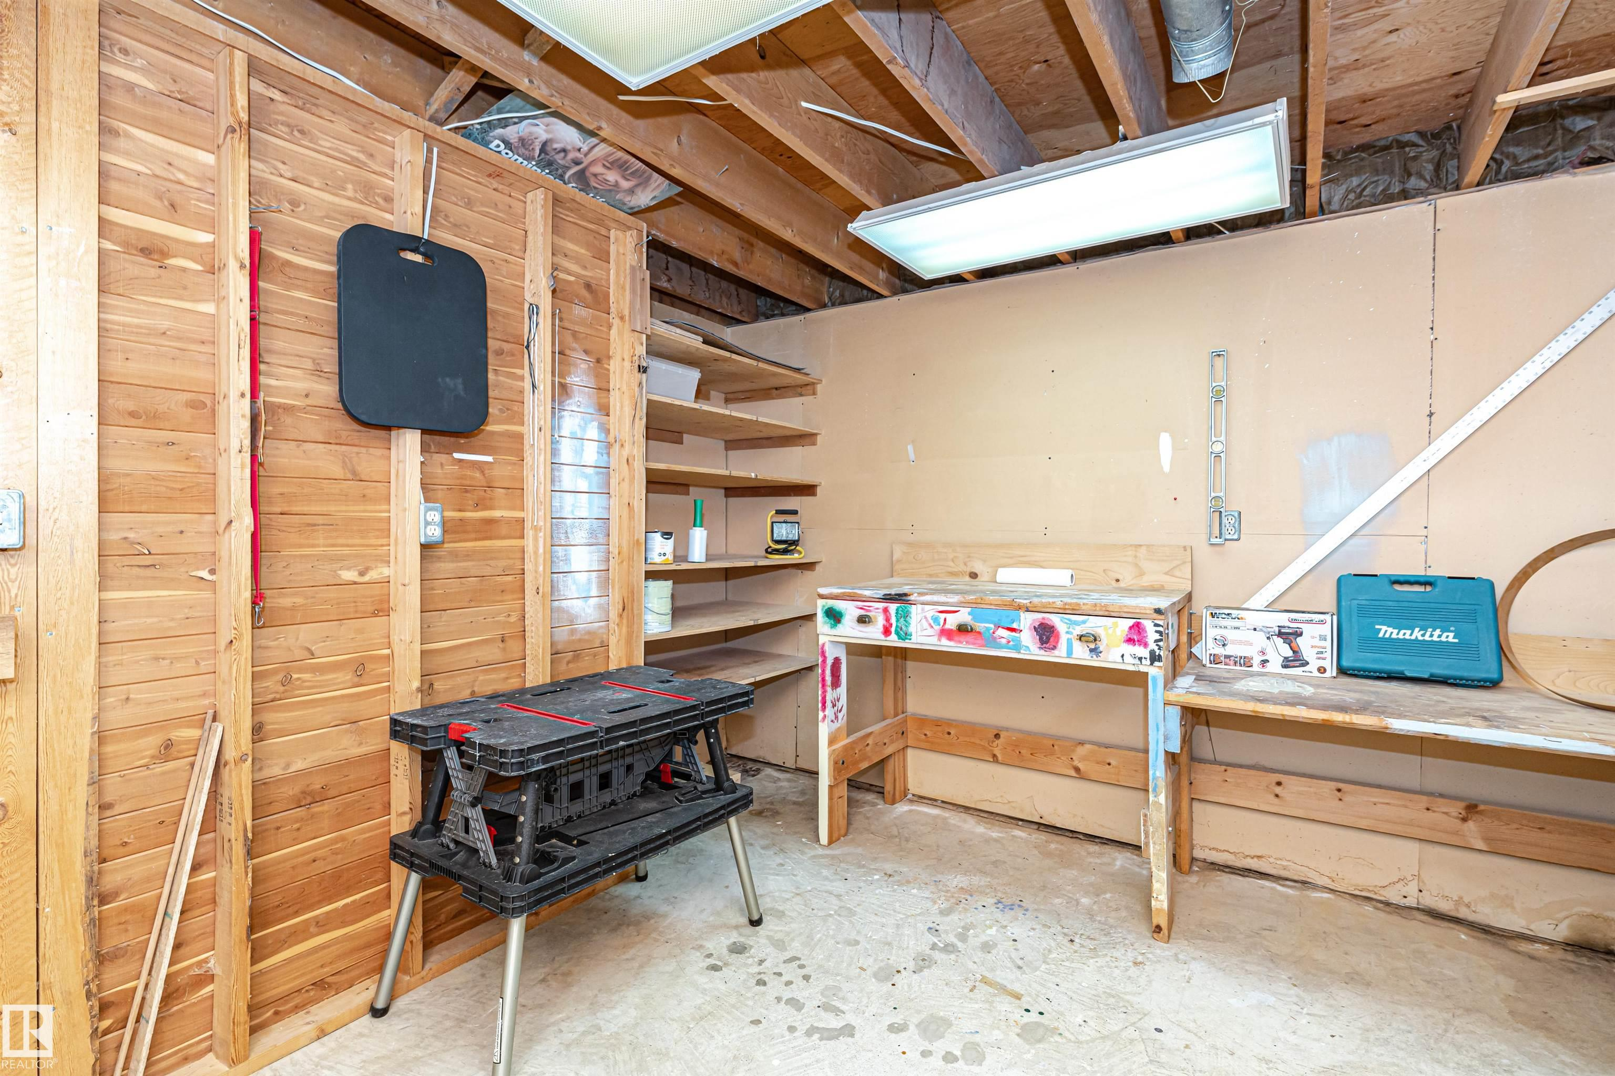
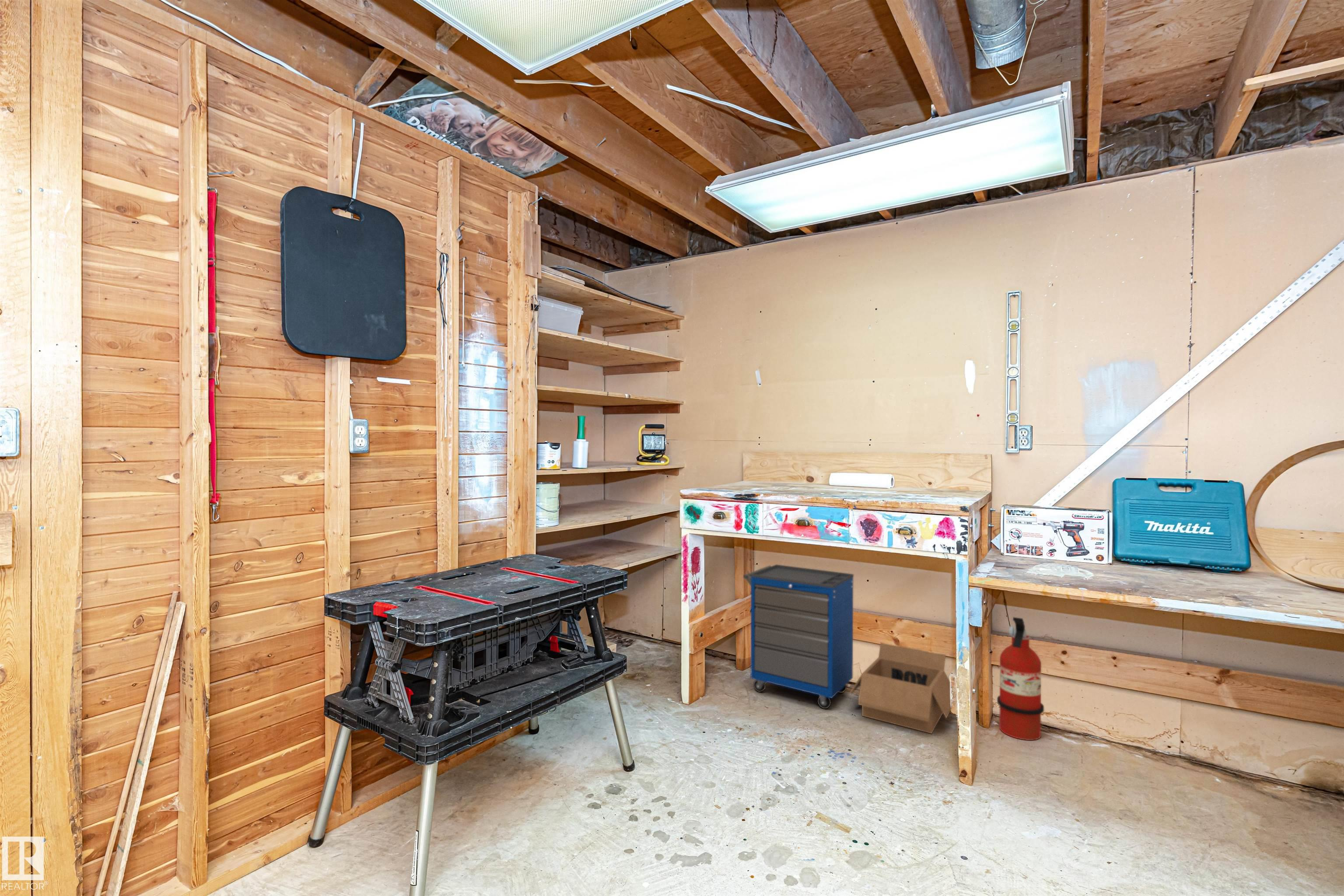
+ fire extinguisher (1019, 674)
+ cabinet (798, 632)
+ box (903, 681)
